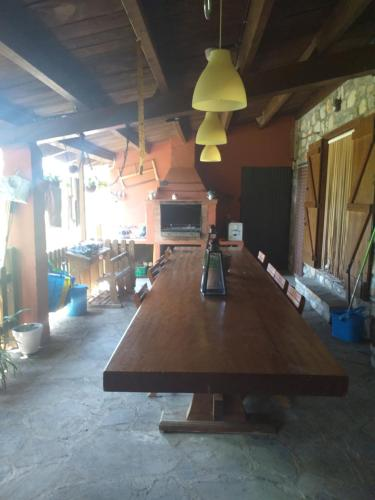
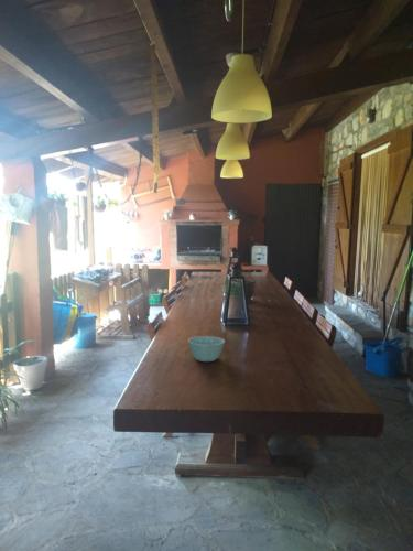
+ bowl (206, 349)
